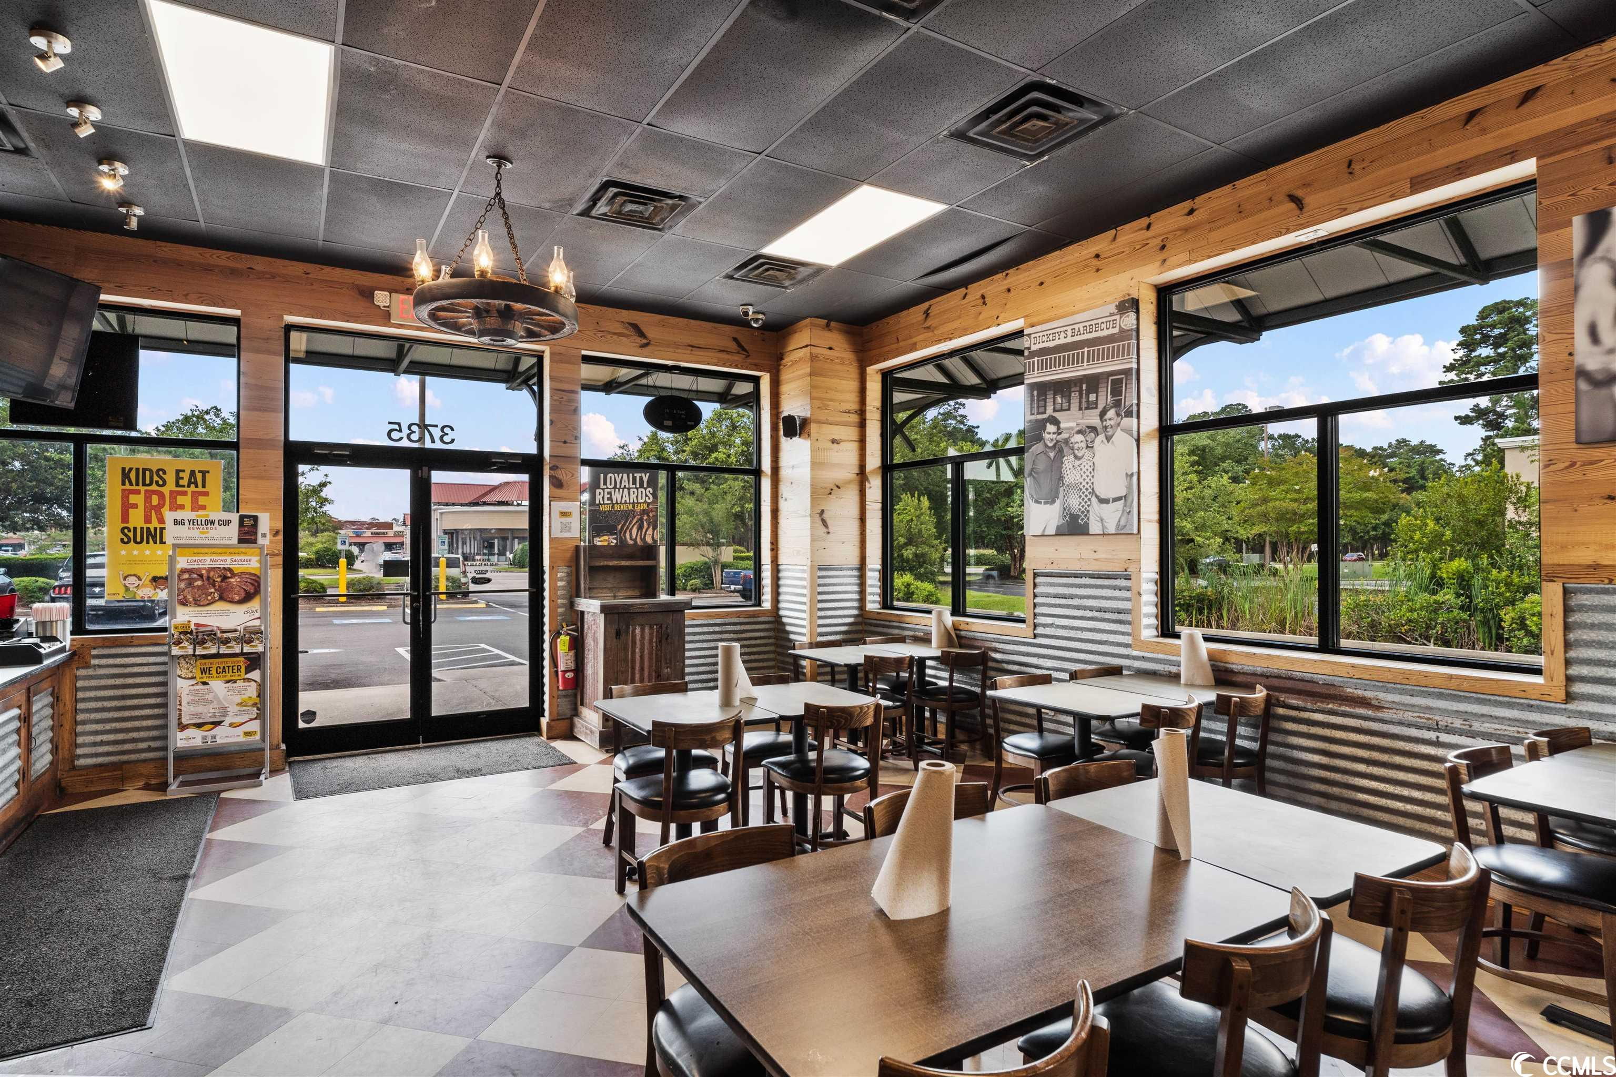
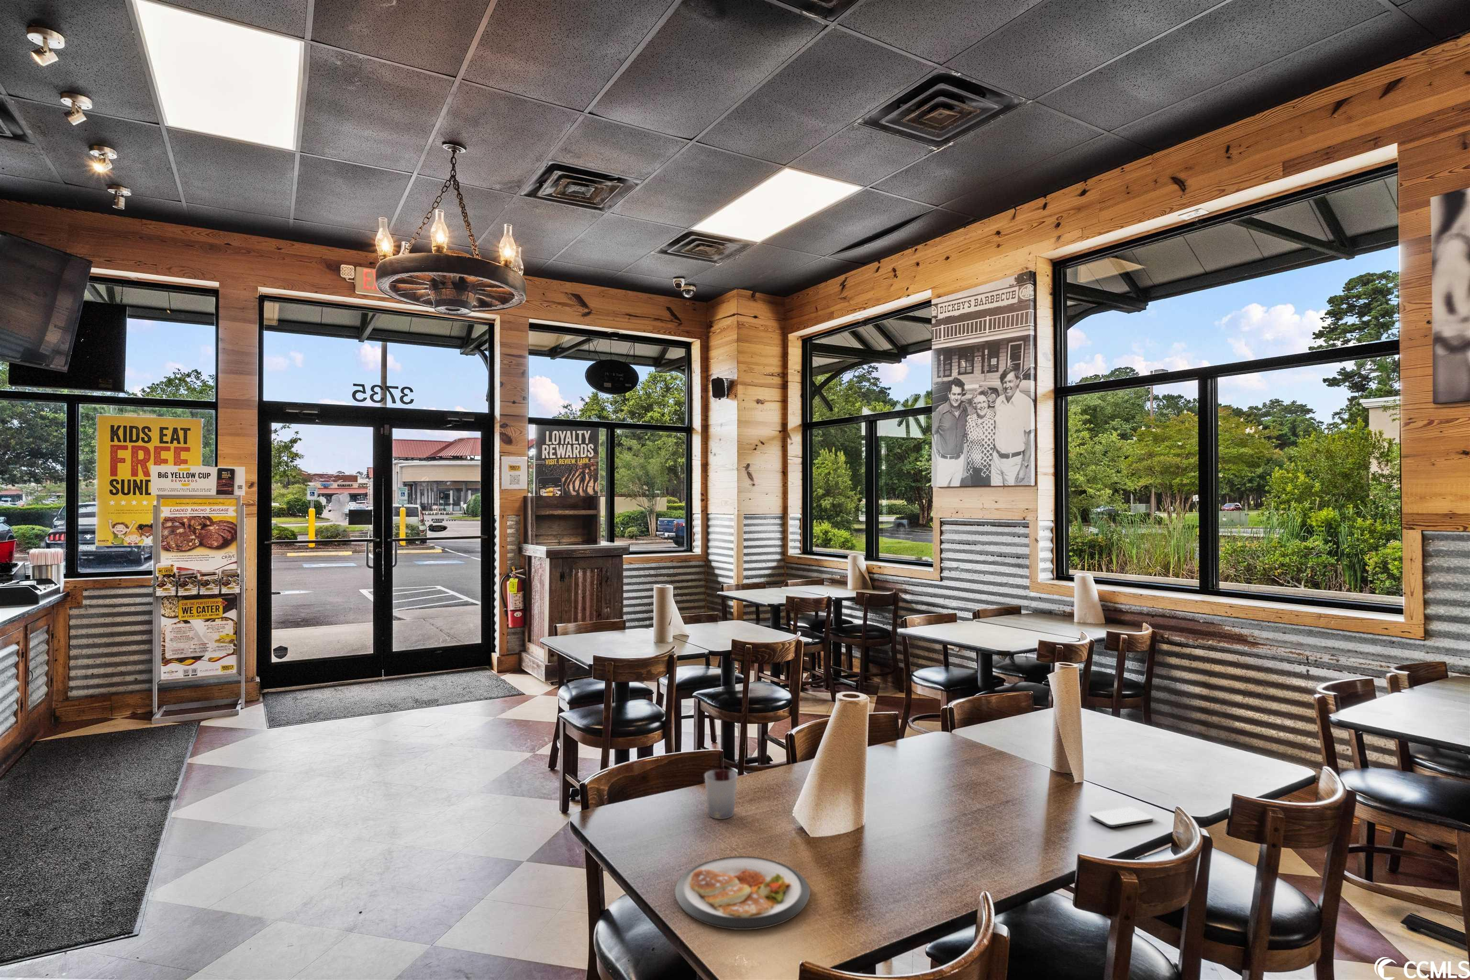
+ cup (718, 792)
+ smartphone (1121, 817)
+ dish (743, 886)
